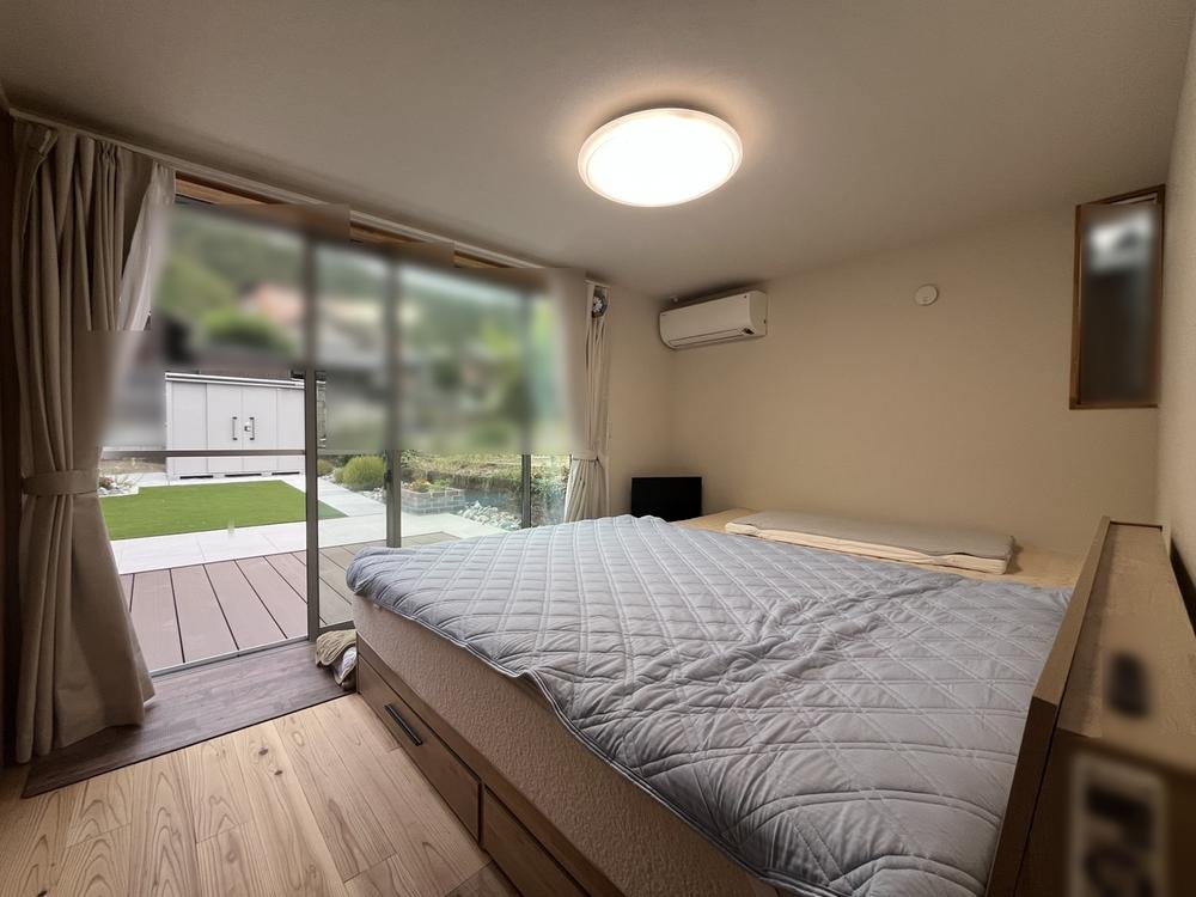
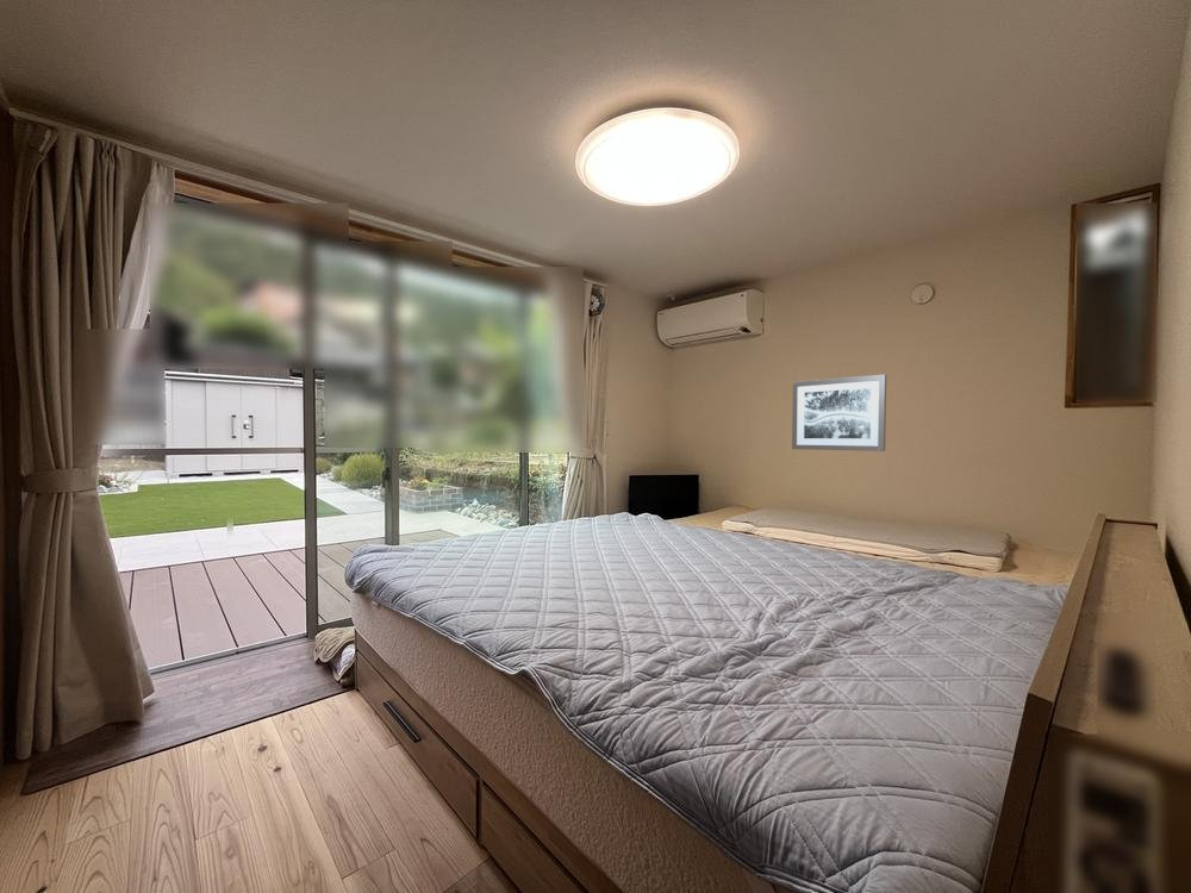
+ wall art (836, 414)
